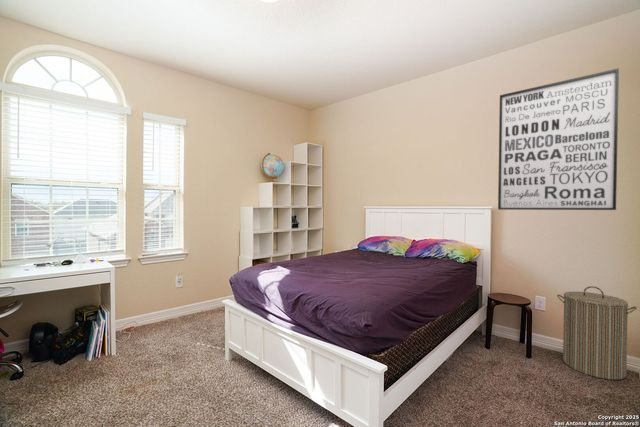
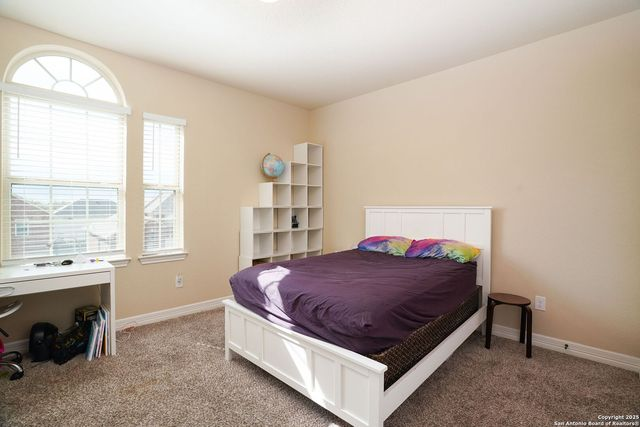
- laundry hamper (593, 327)
- wall art (552, 146)
